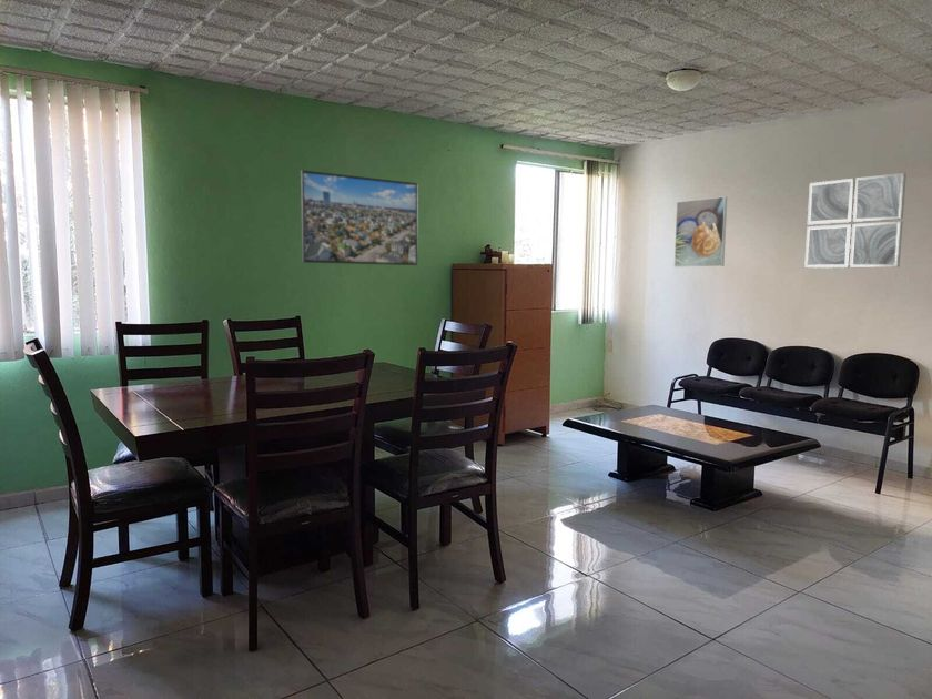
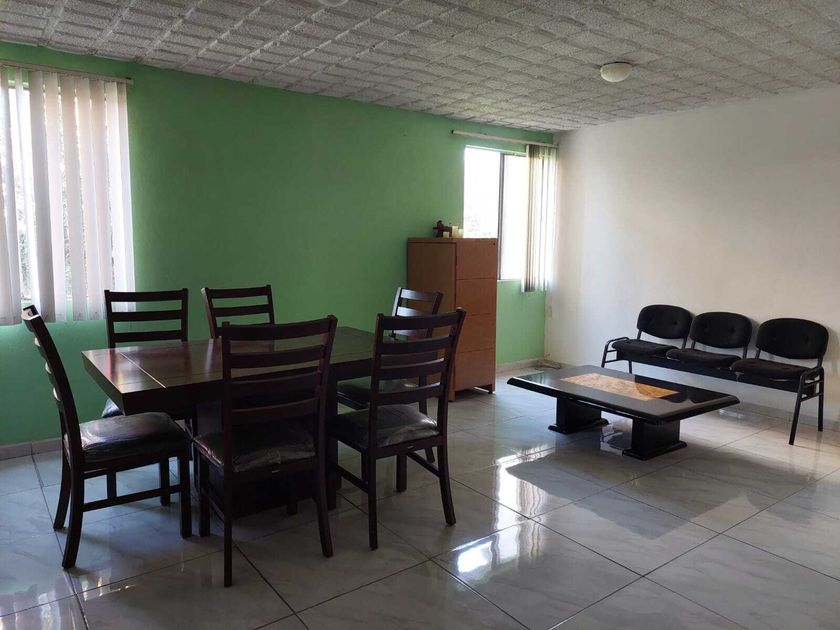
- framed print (699, 233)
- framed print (363, 221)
- wall art (851, 224)
